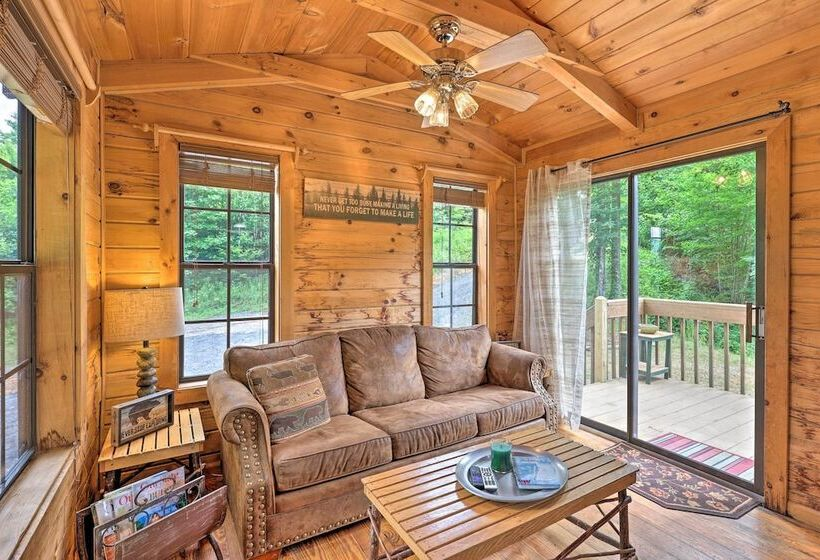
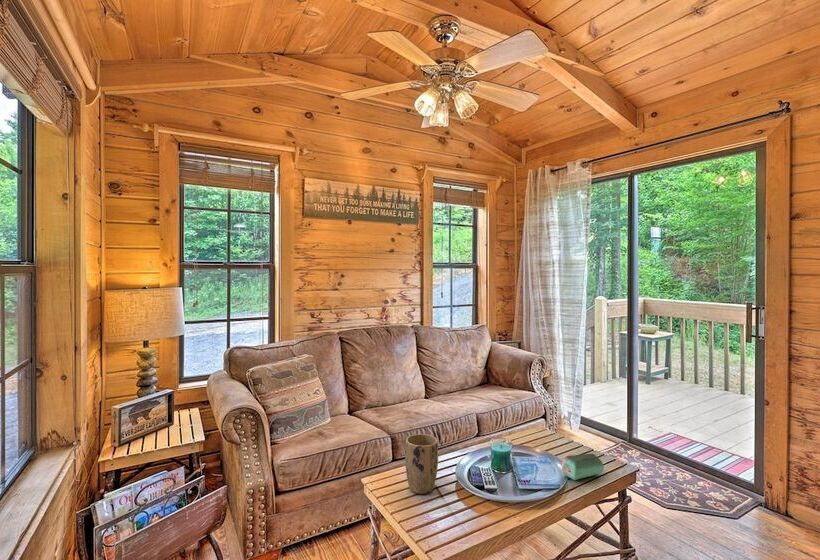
+ plant pot (421, 464)
+ speaker (584, 467)
